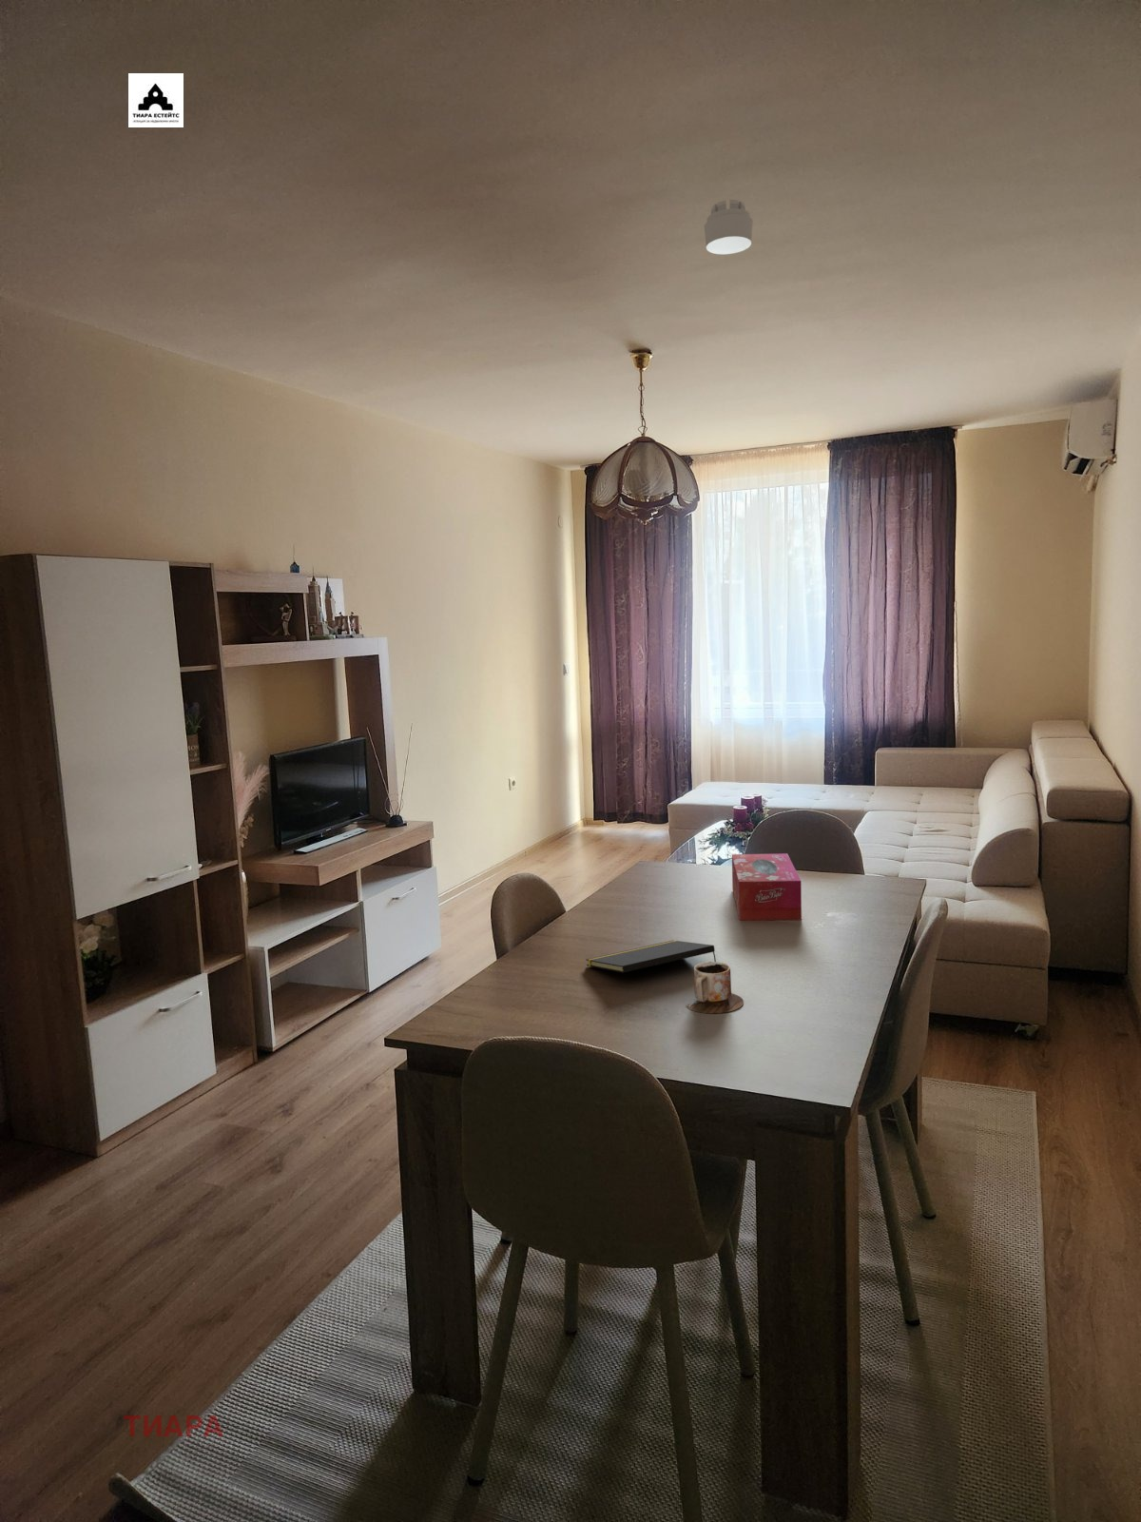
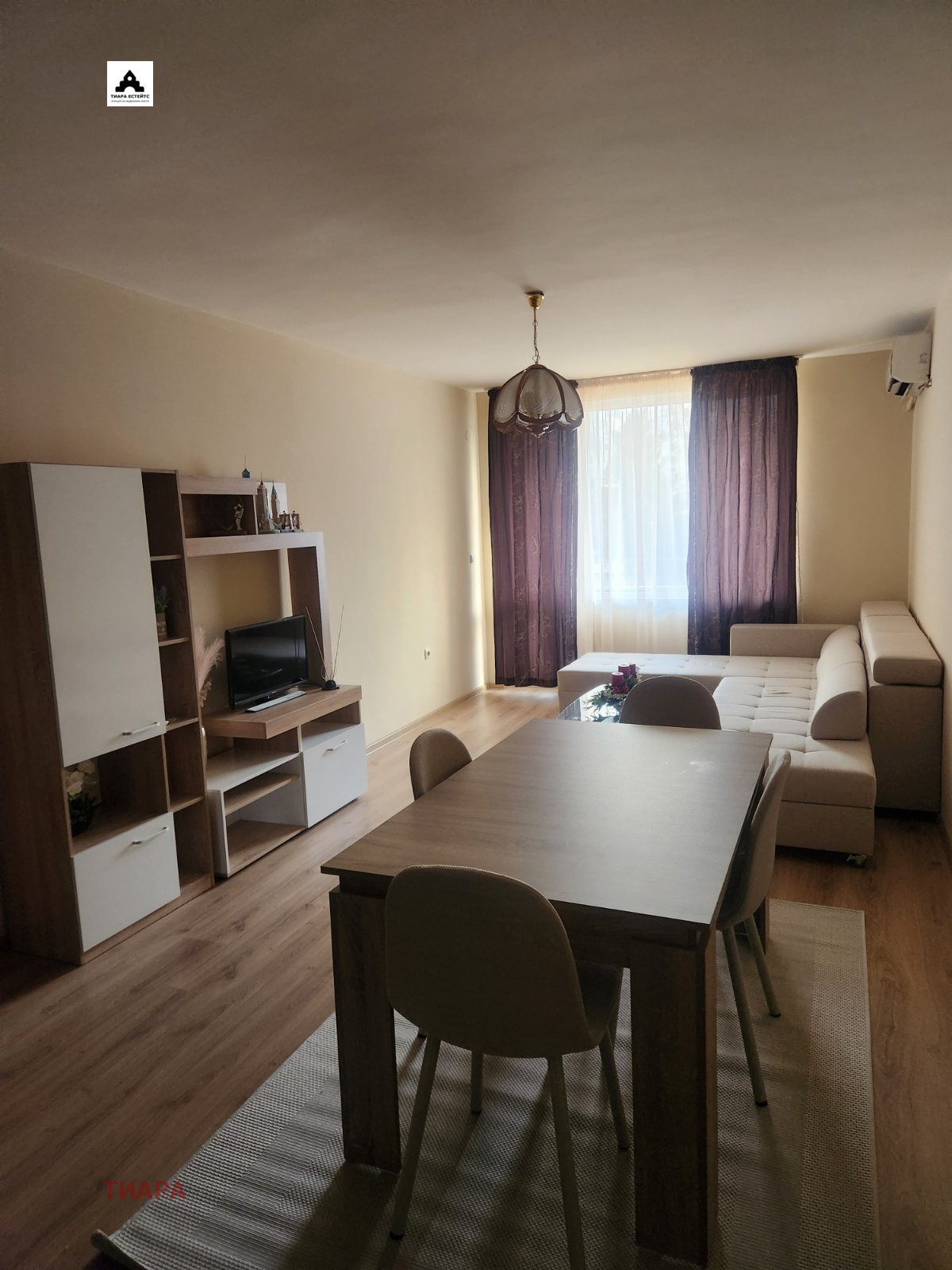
- tissue box (765, 884)
- smoke detector (729, 225)
- notepad (650, 955)
- mug (712, 985)
